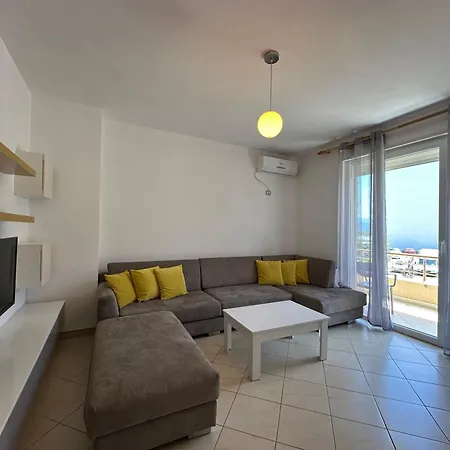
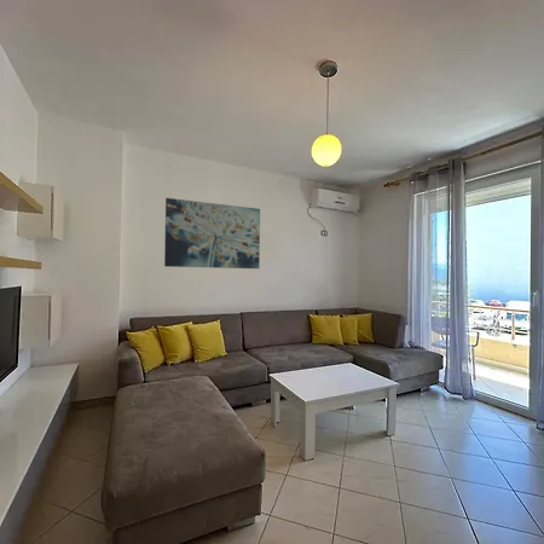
+ wall art (215, 236)
